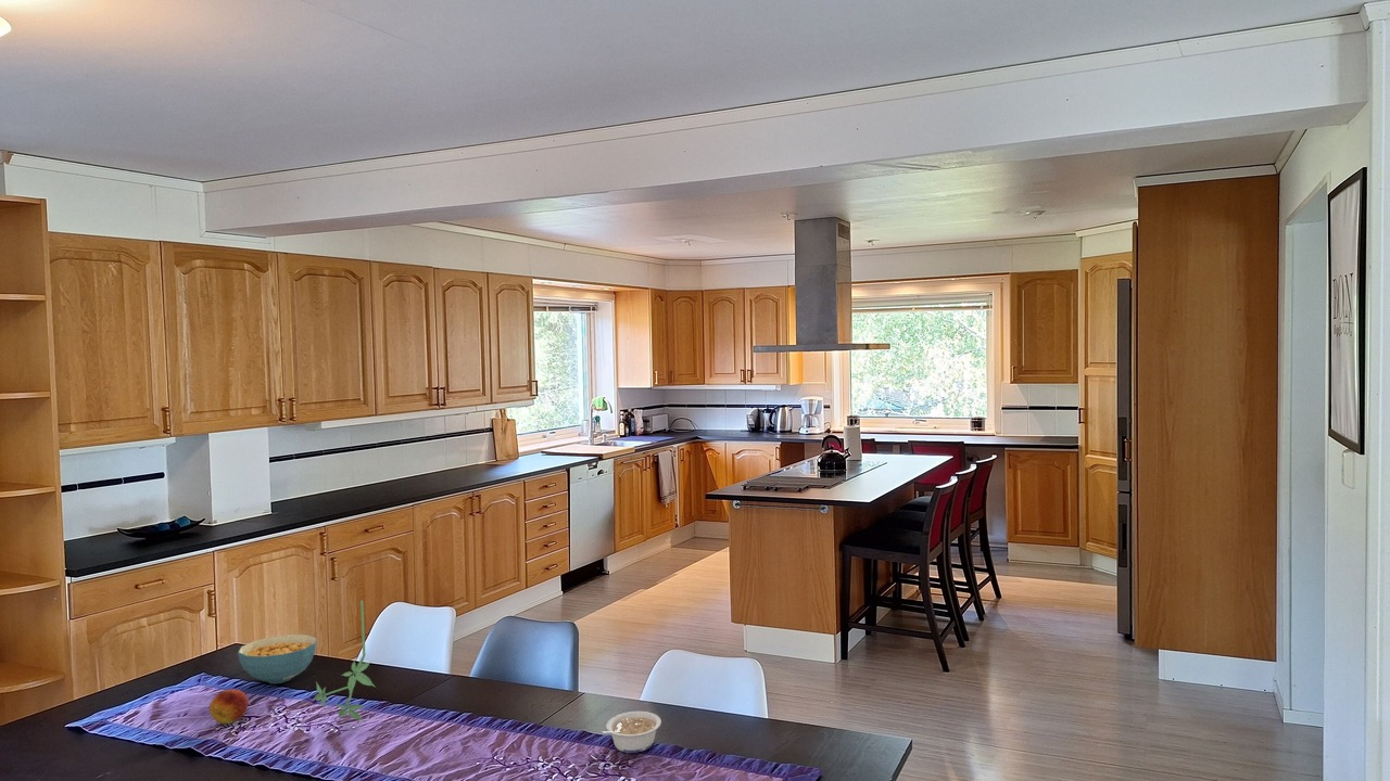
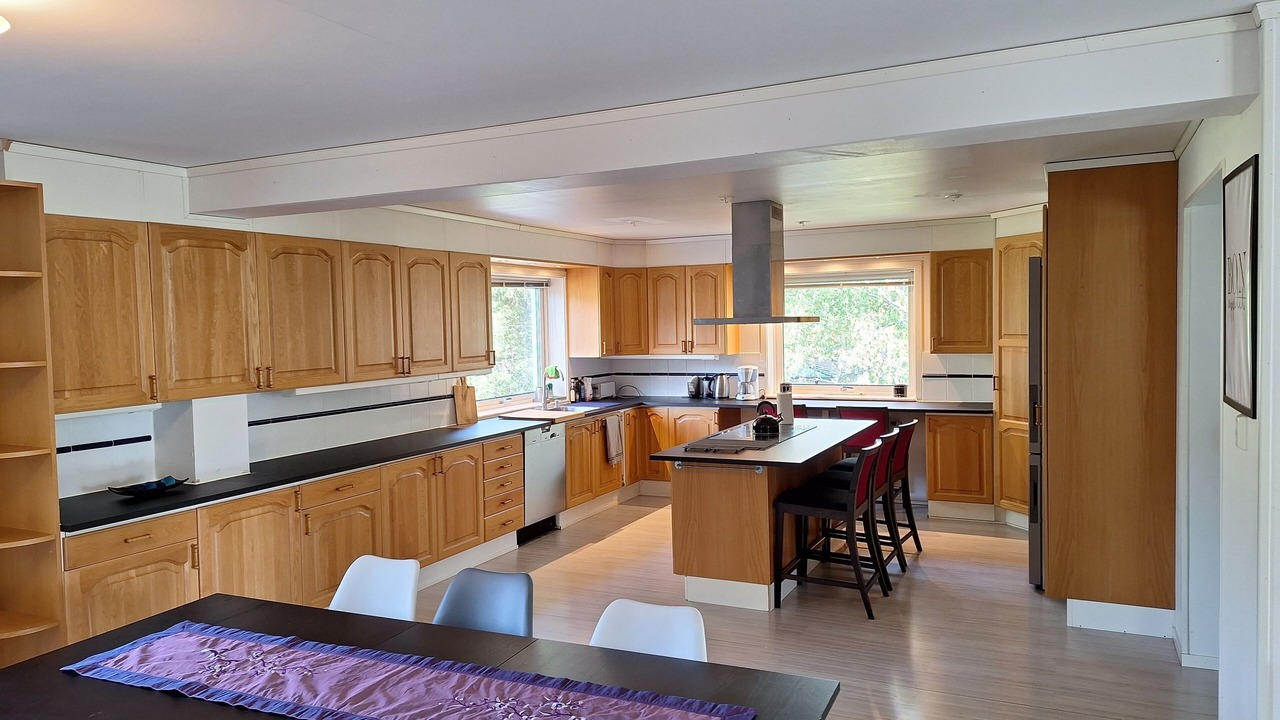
- cereal bowl (278, 662)
- fruit (228, 706)
- plant (343, 674)
- legume (633, 732)
